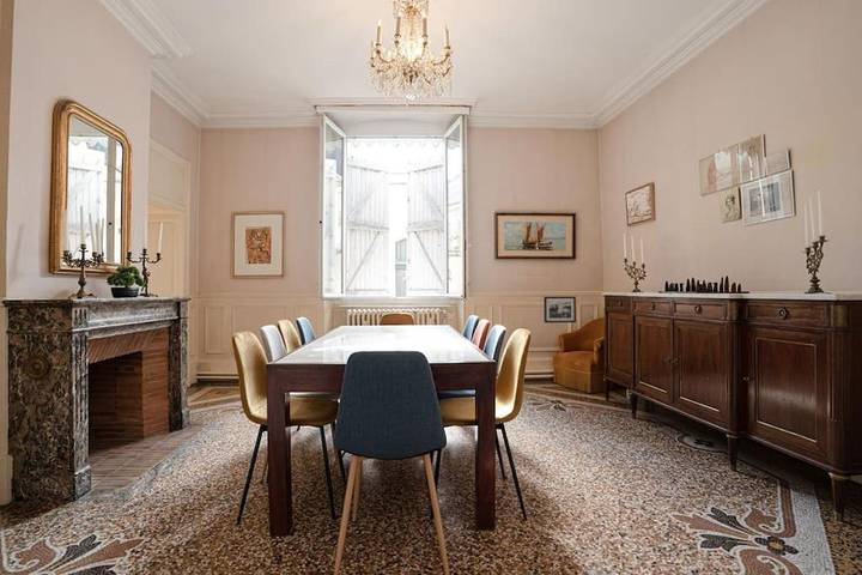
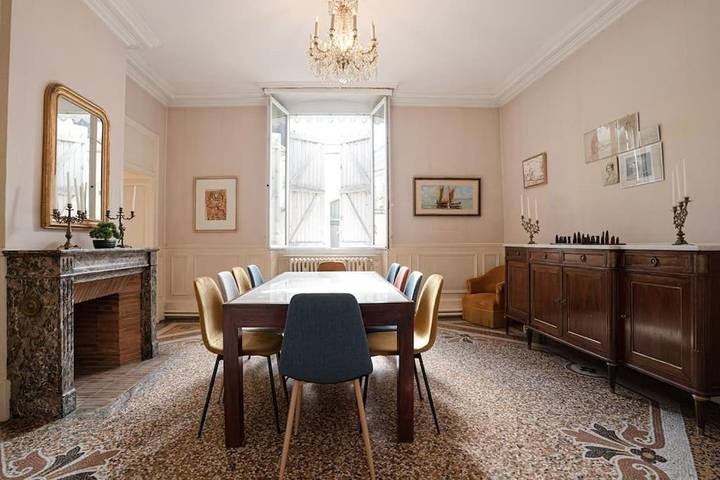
- picture frame (559, 309)
